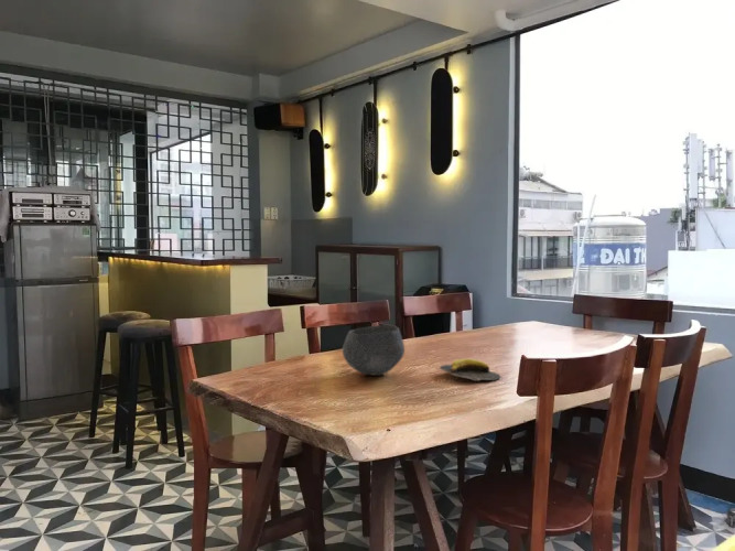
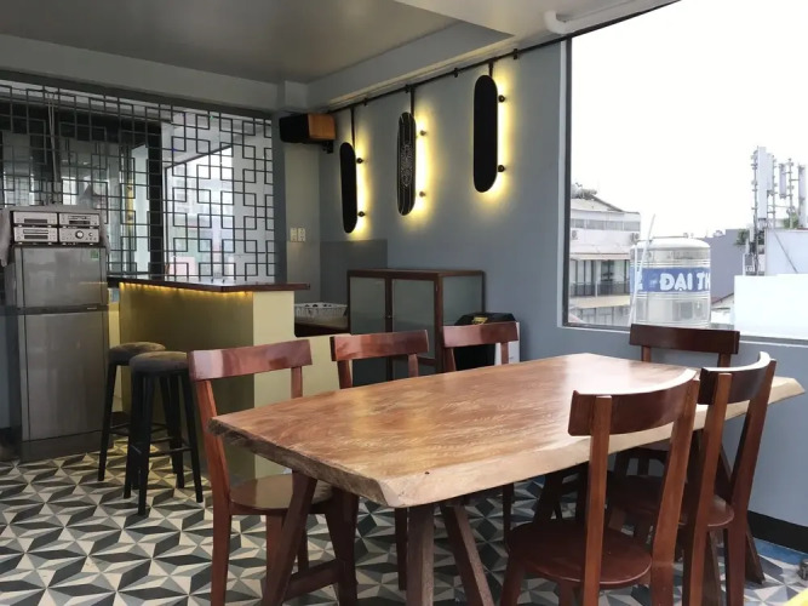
- banana (469, 368)
- bowl (374, 349)
